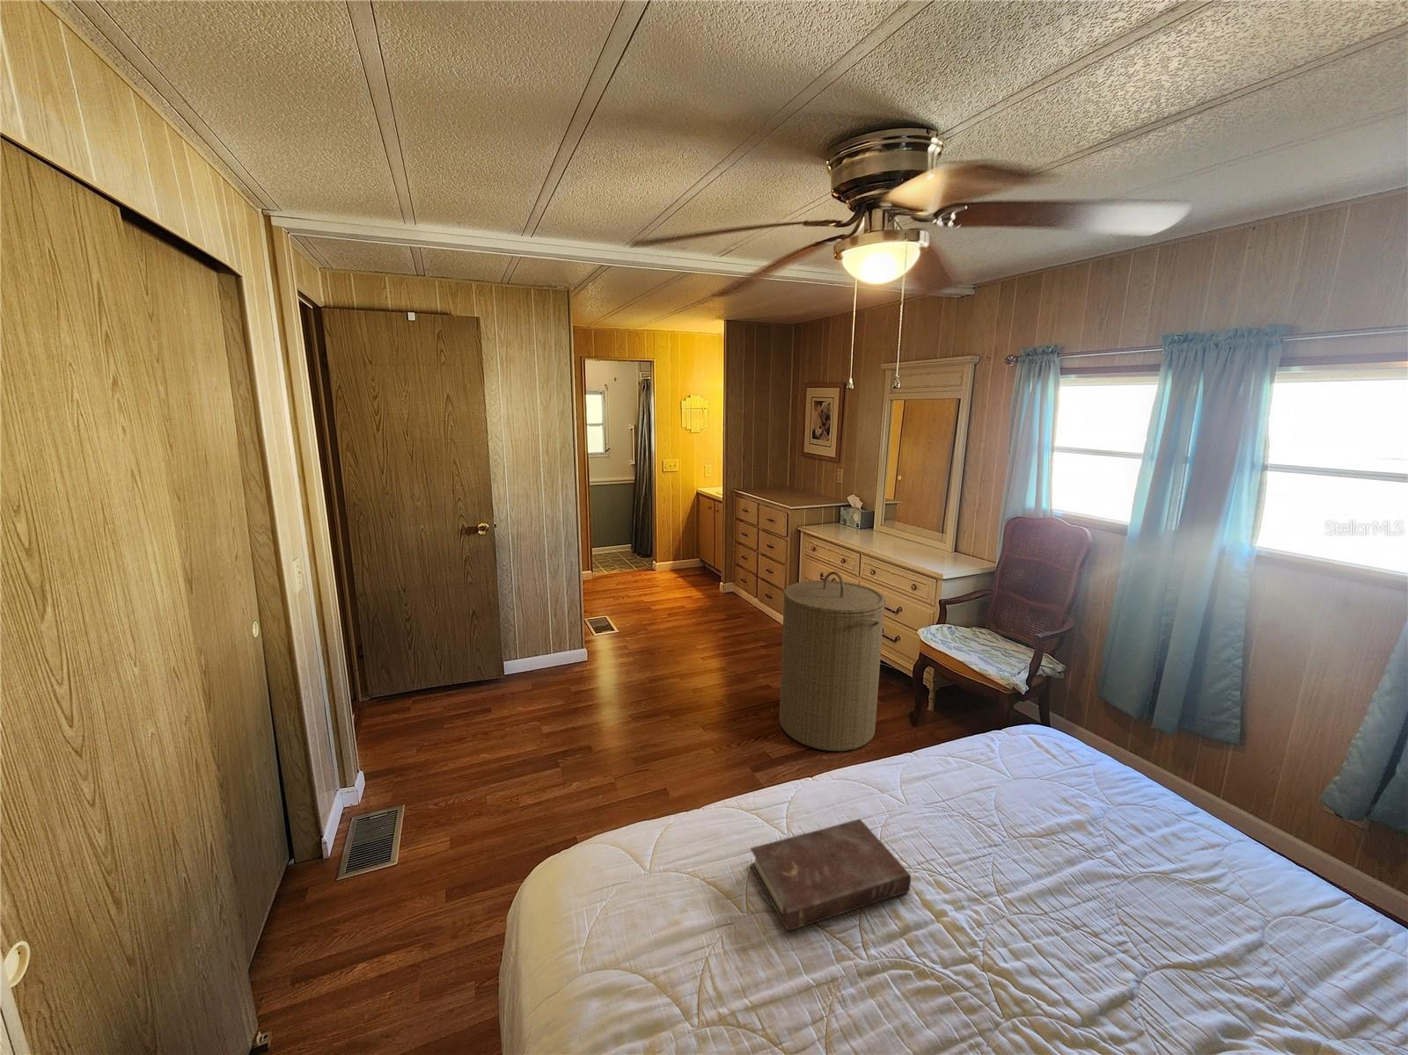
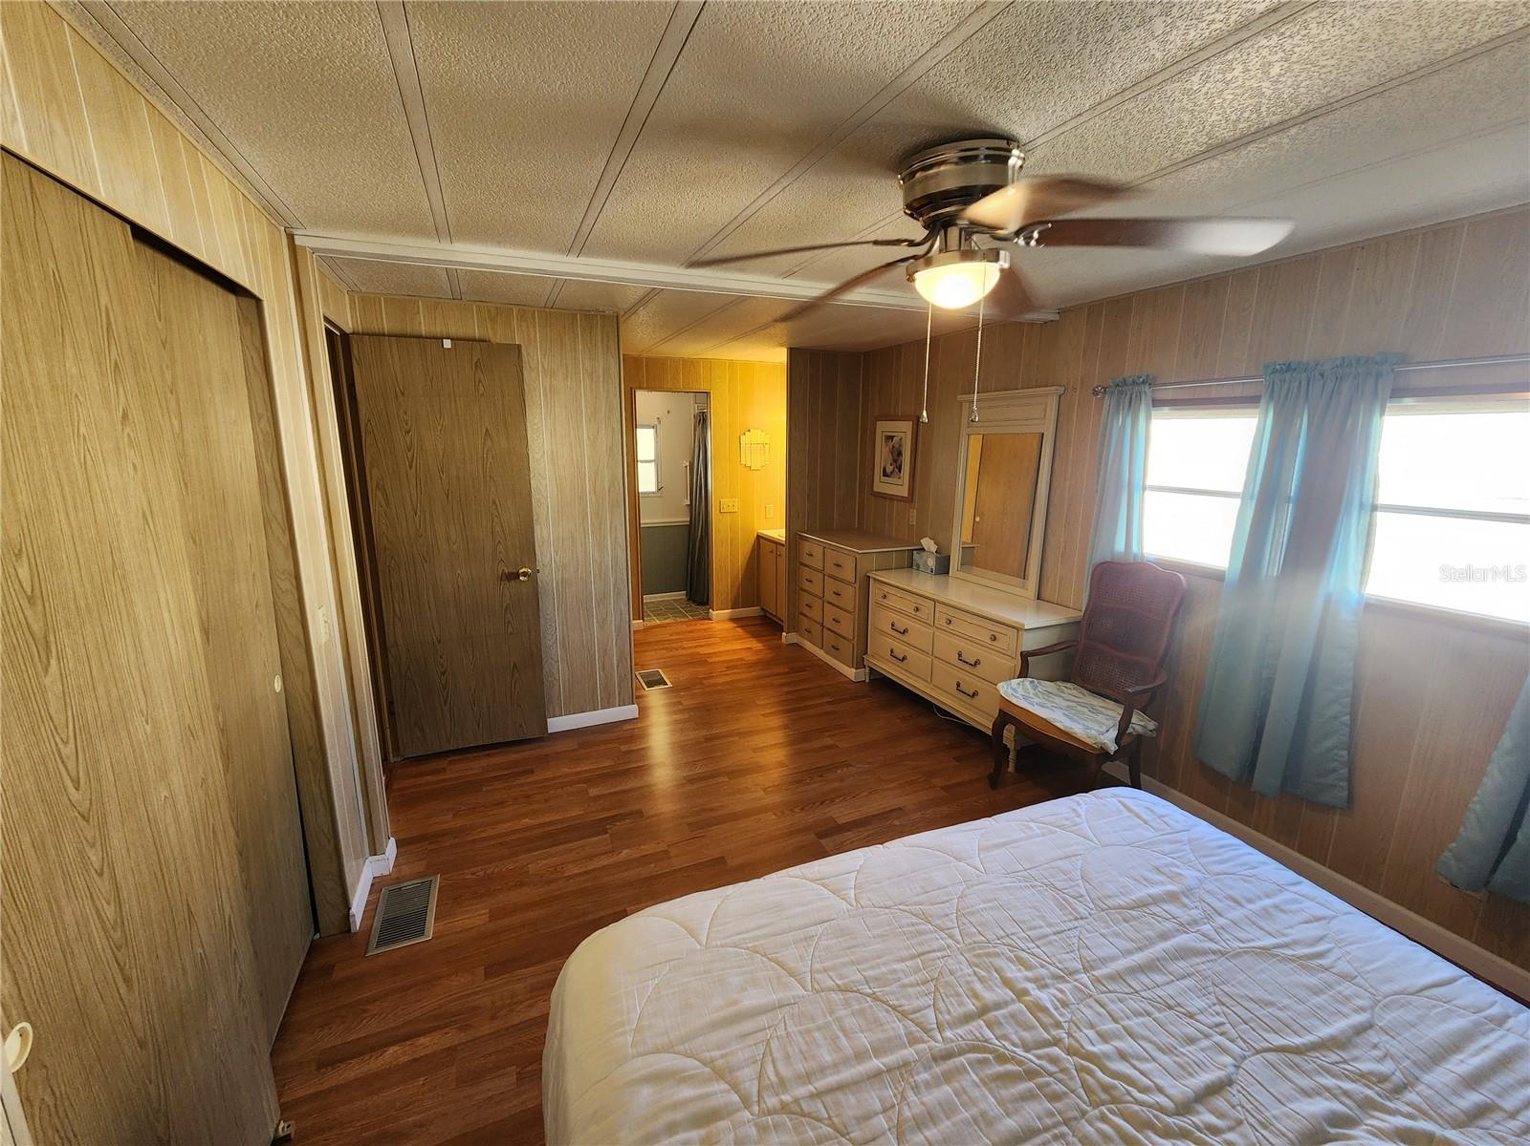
- book (827, 870)
- laundry hamper (830, 649)
